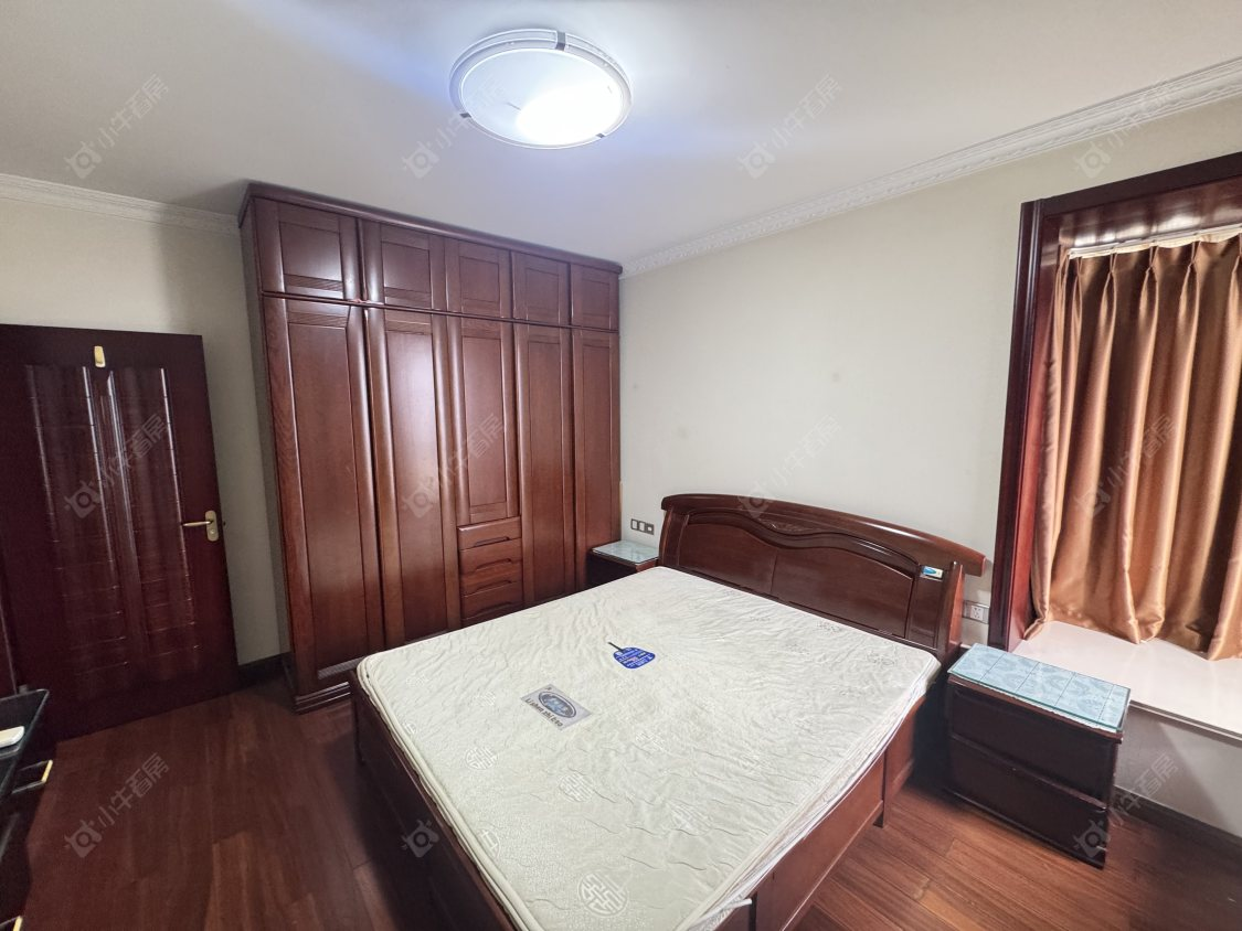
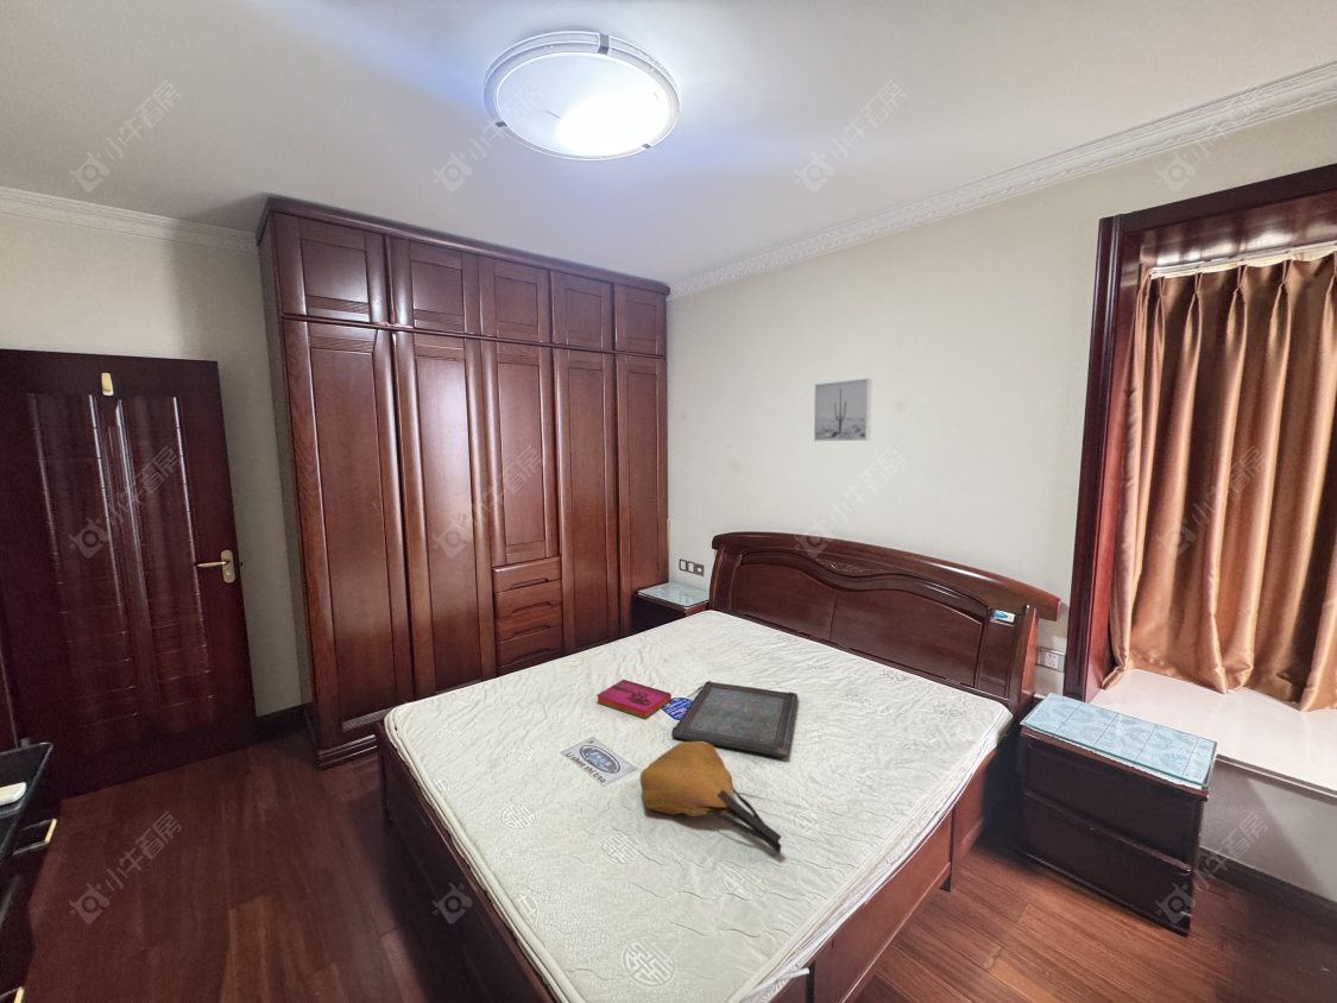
+ wall art (841, 411)
+ tote bag (712, 794)
+ serving tray (740, 714)
+ hardback book (633, 698)
